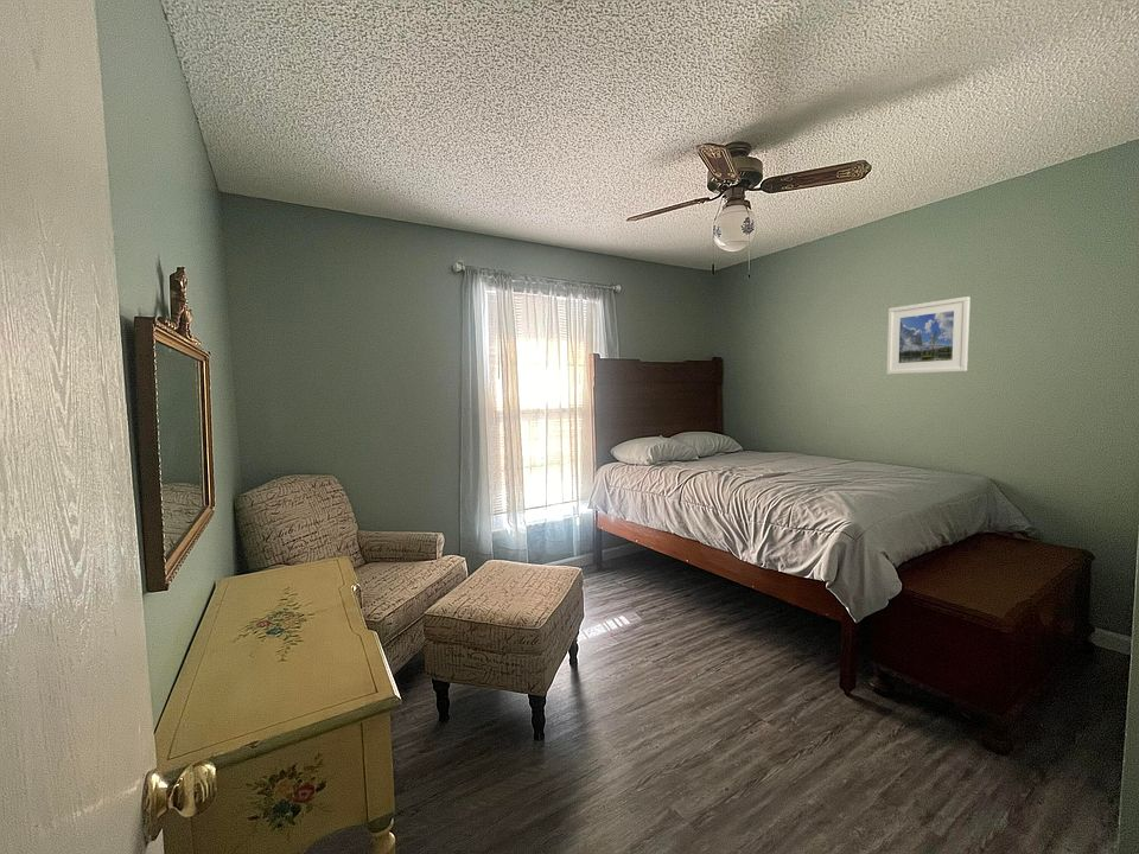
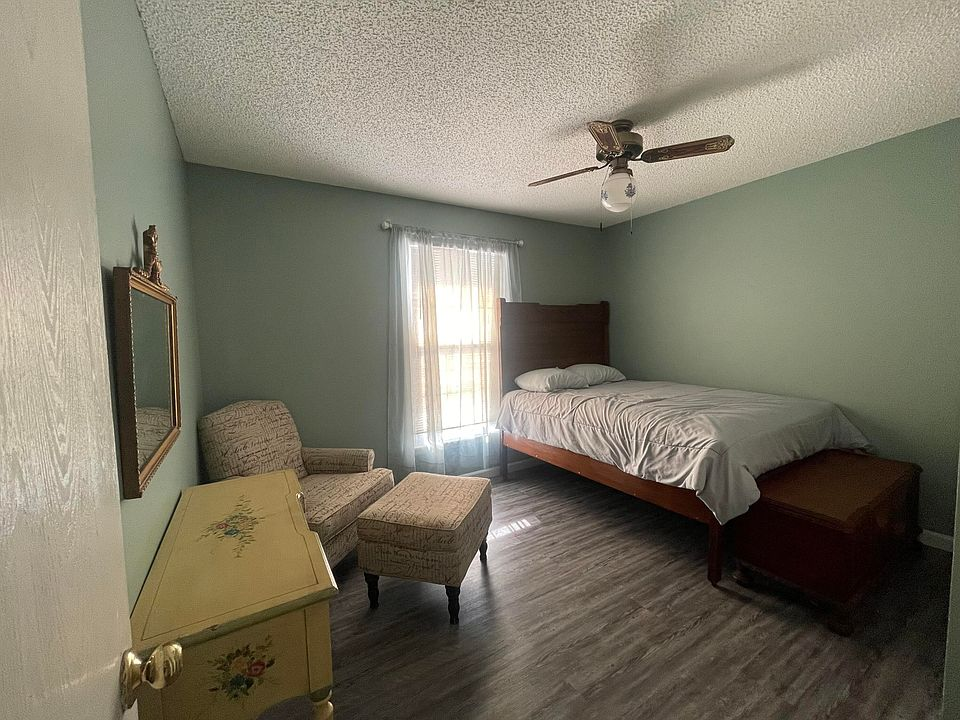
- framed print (925, 338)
